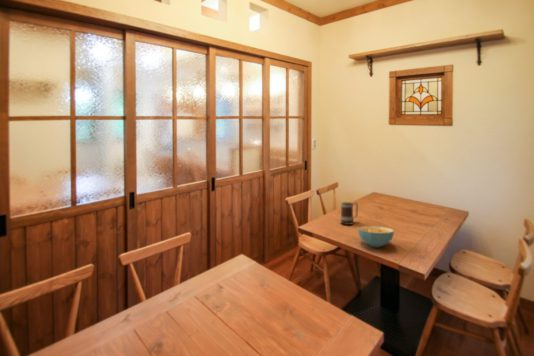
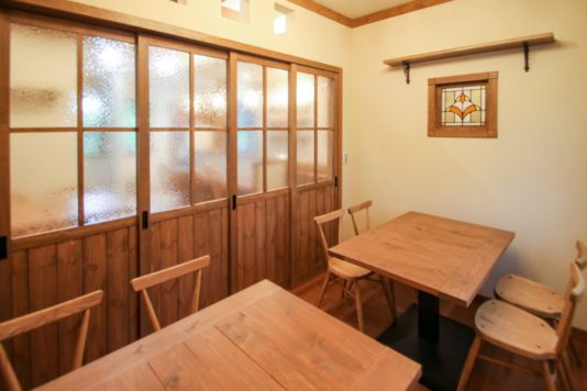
- cereal bowl (375, 237)
- mug (349, 212)
